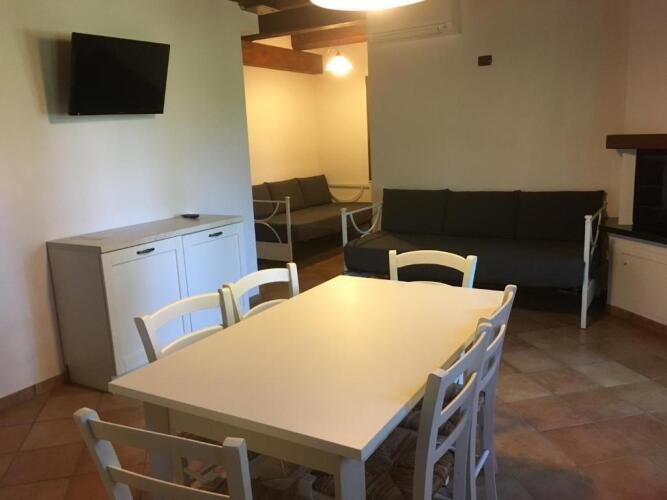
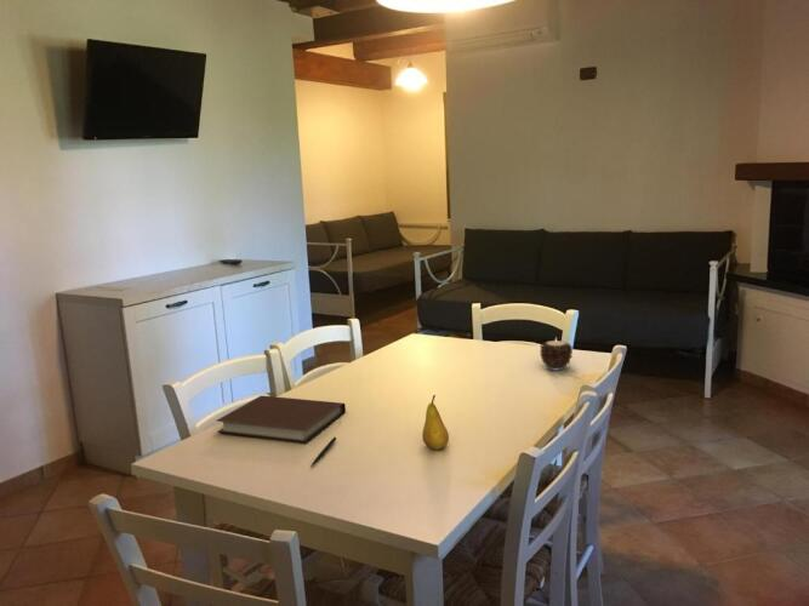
+ candle (556, 353)
+ fruit (434, 421)
+ notebook (283, 416)
+ pen (323, 451)
